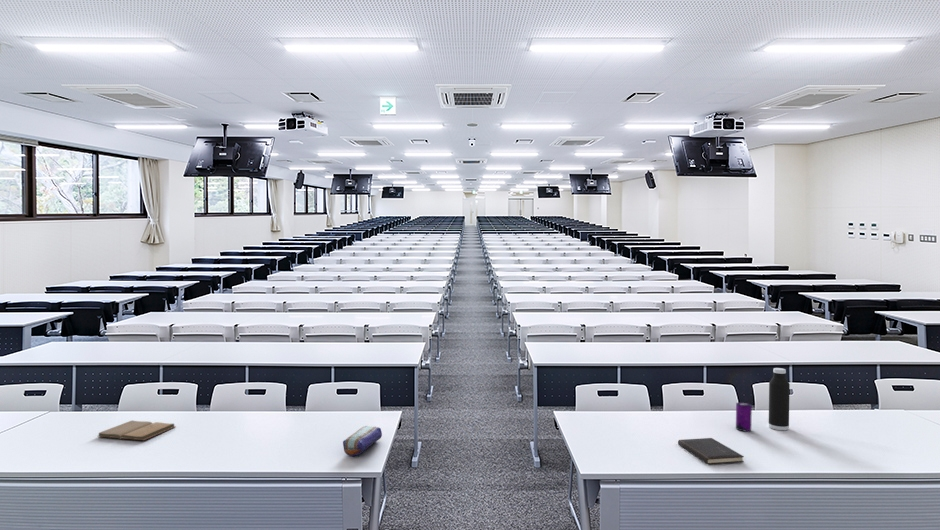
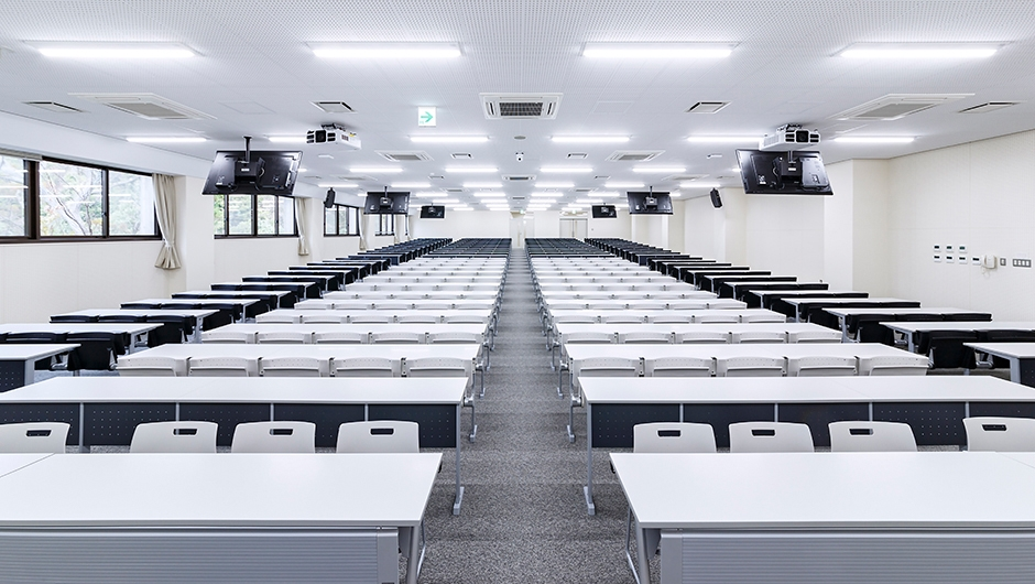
- hardcover book (709, 450)
- pencil case (363, 439)
- water bottle (778, 398)
- beverage can (743, 416)
- book (137, 429)
